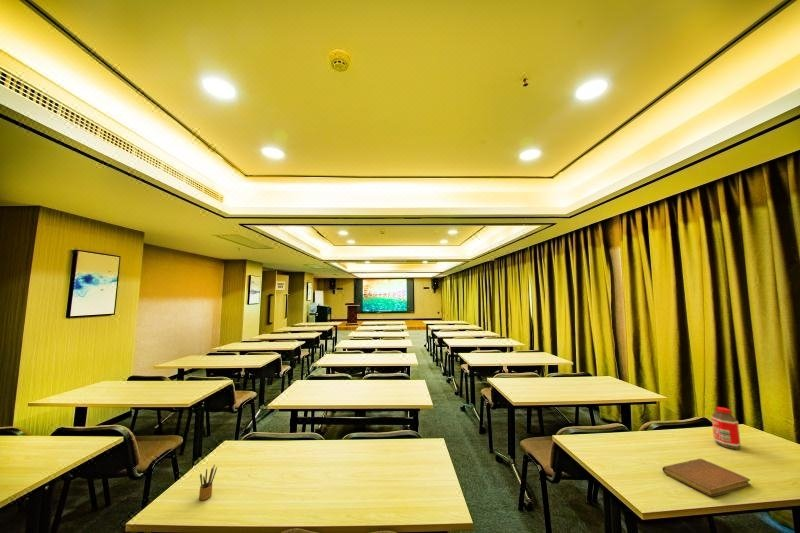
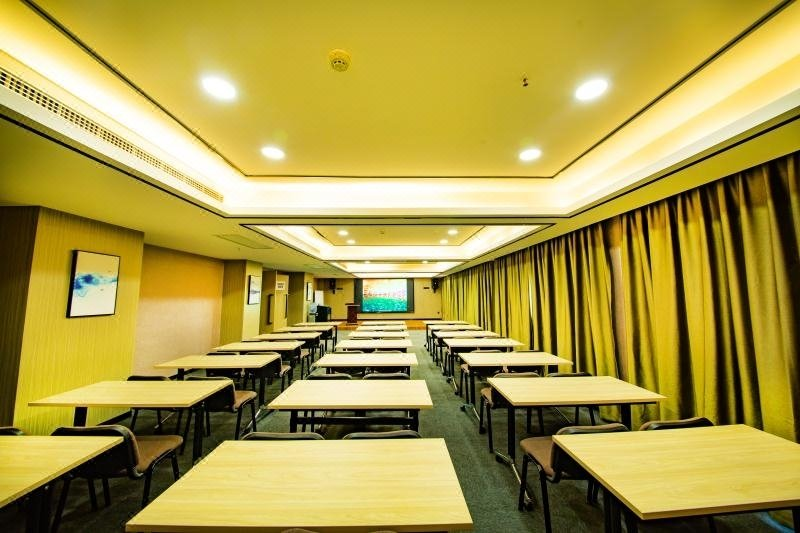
- pencil box (206, 483)
- notebook (705, 475)
- bottle (725, 426)
